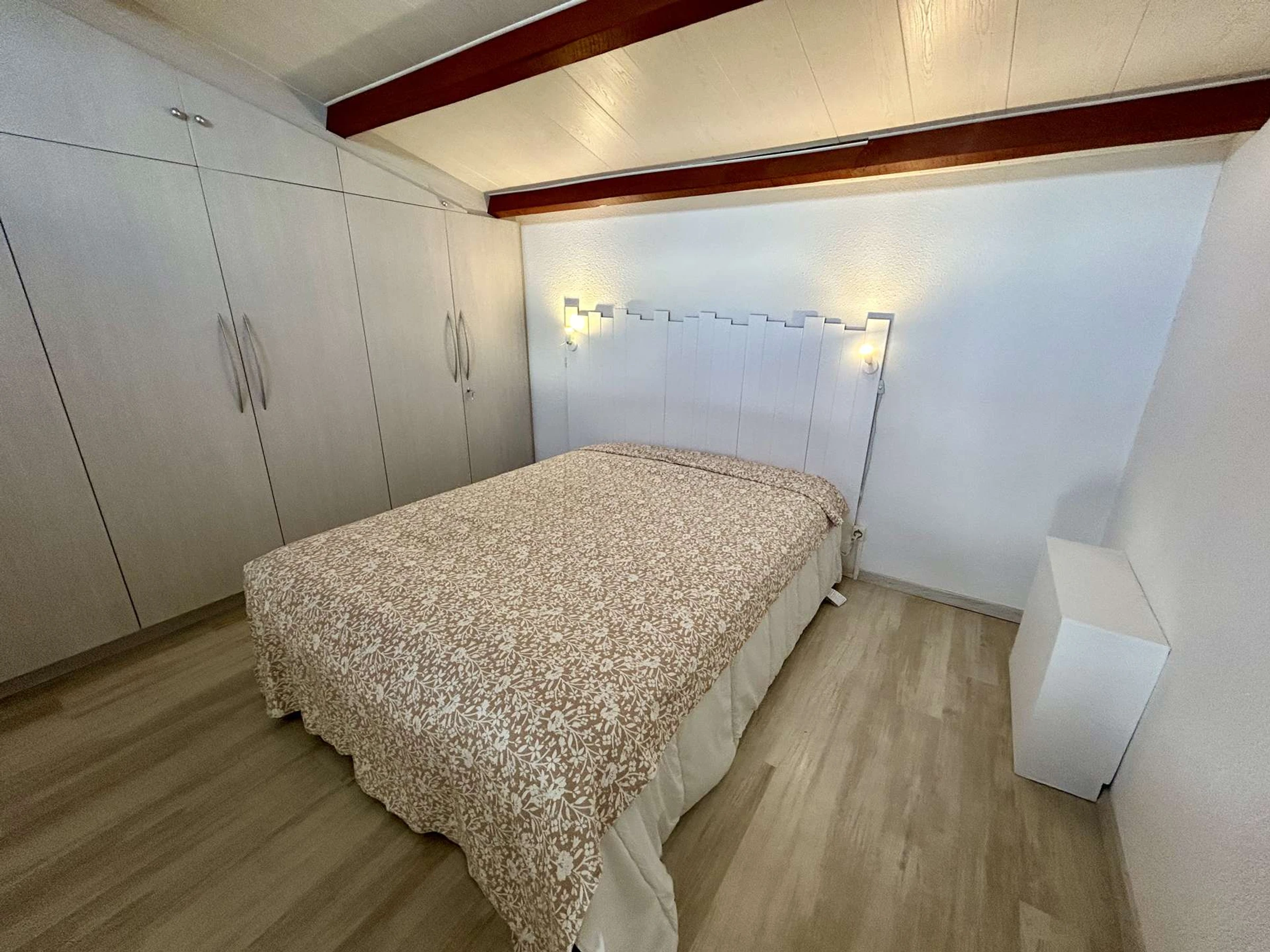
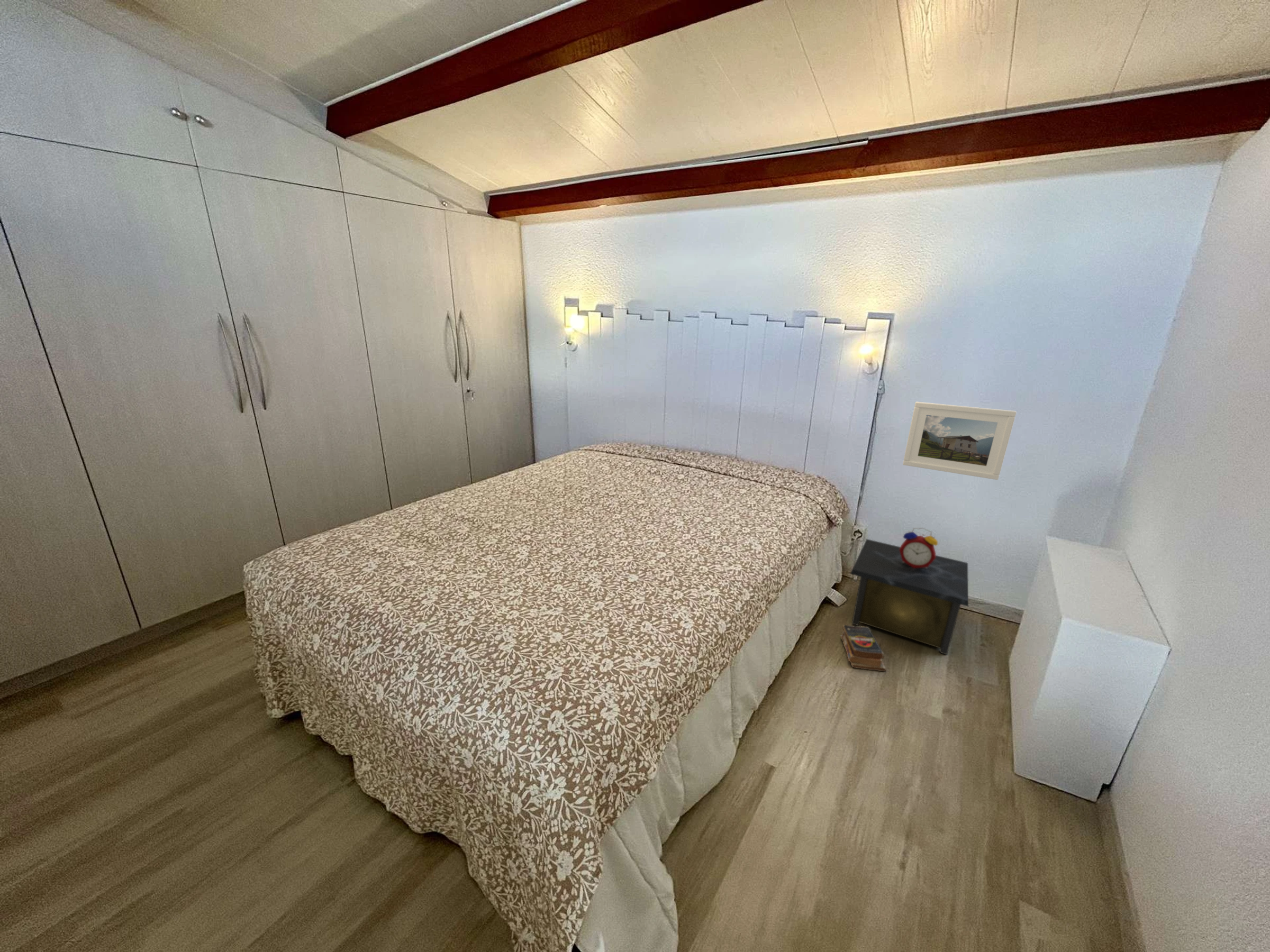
+ book (863, 646)
+ nightstand (906, 588)
+ alarm clock (919, 545)
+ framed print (956, 440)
